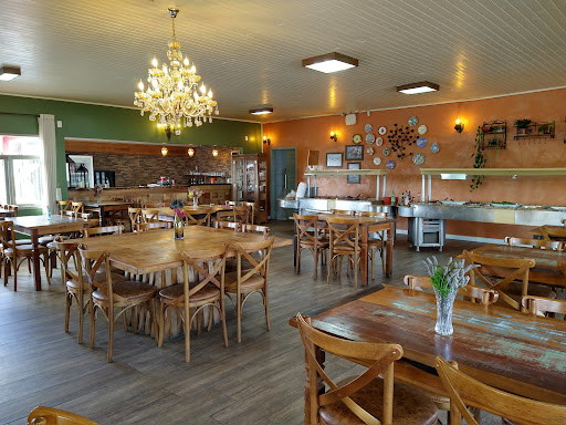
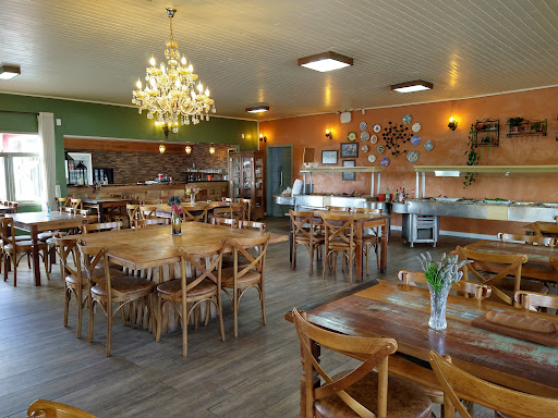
+ bread loaf (519, 322)
